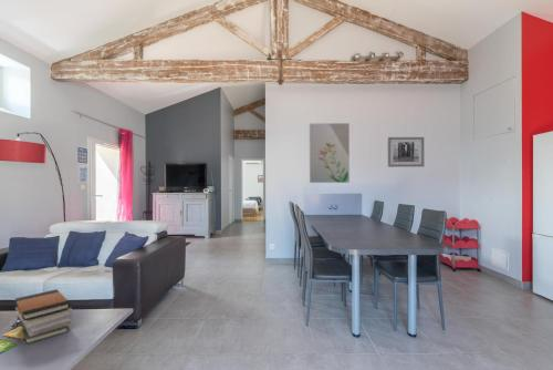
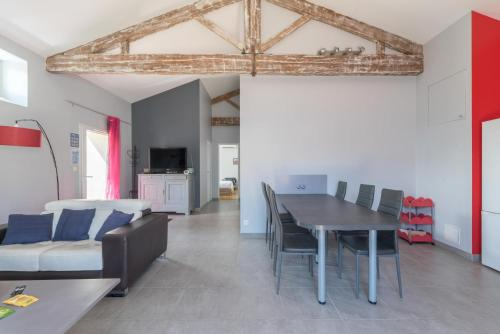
- wall art (406, 152)
- book stack (43, 314)
- wall art (328, 153)
